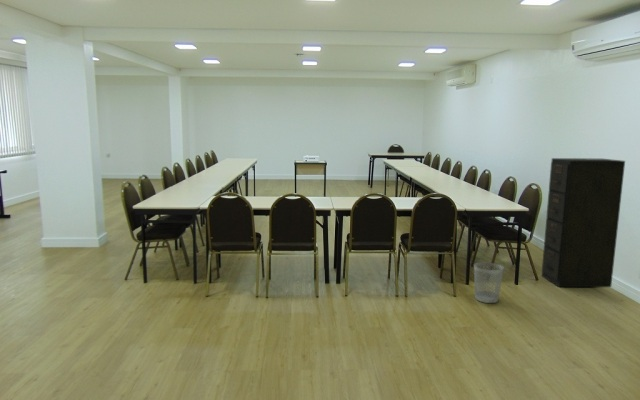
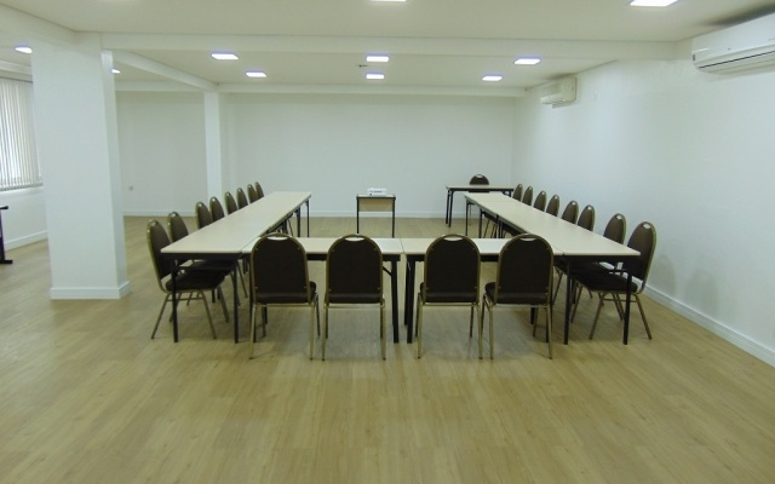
- wastebasket (488, 282)
- filing cabinet (579, 221)
